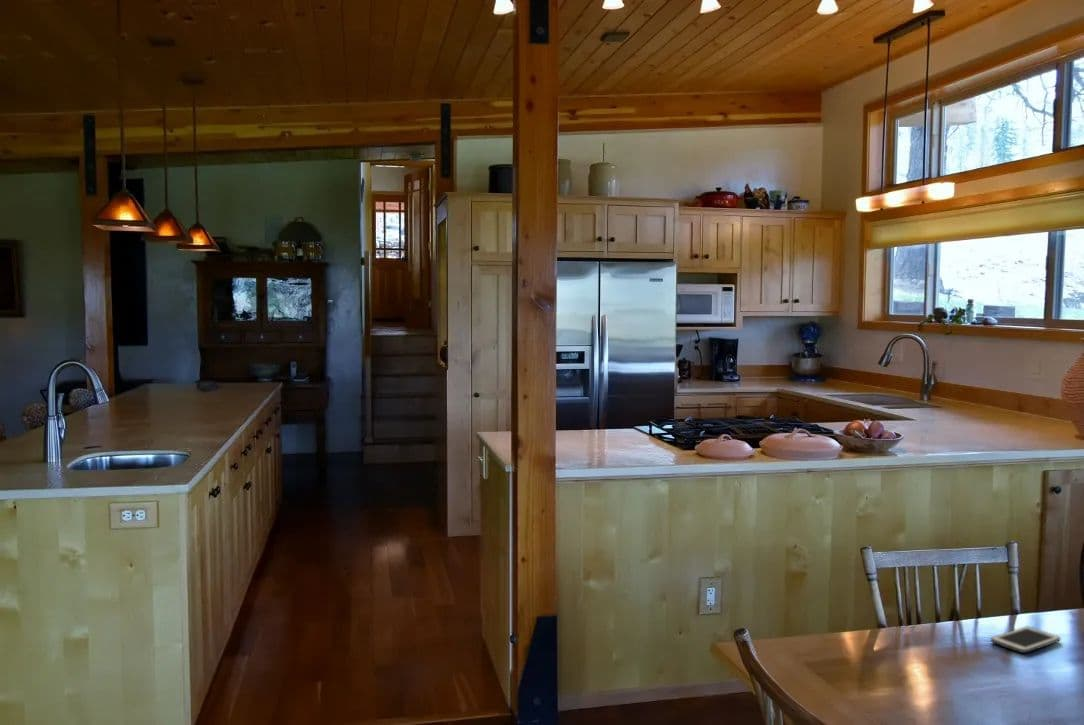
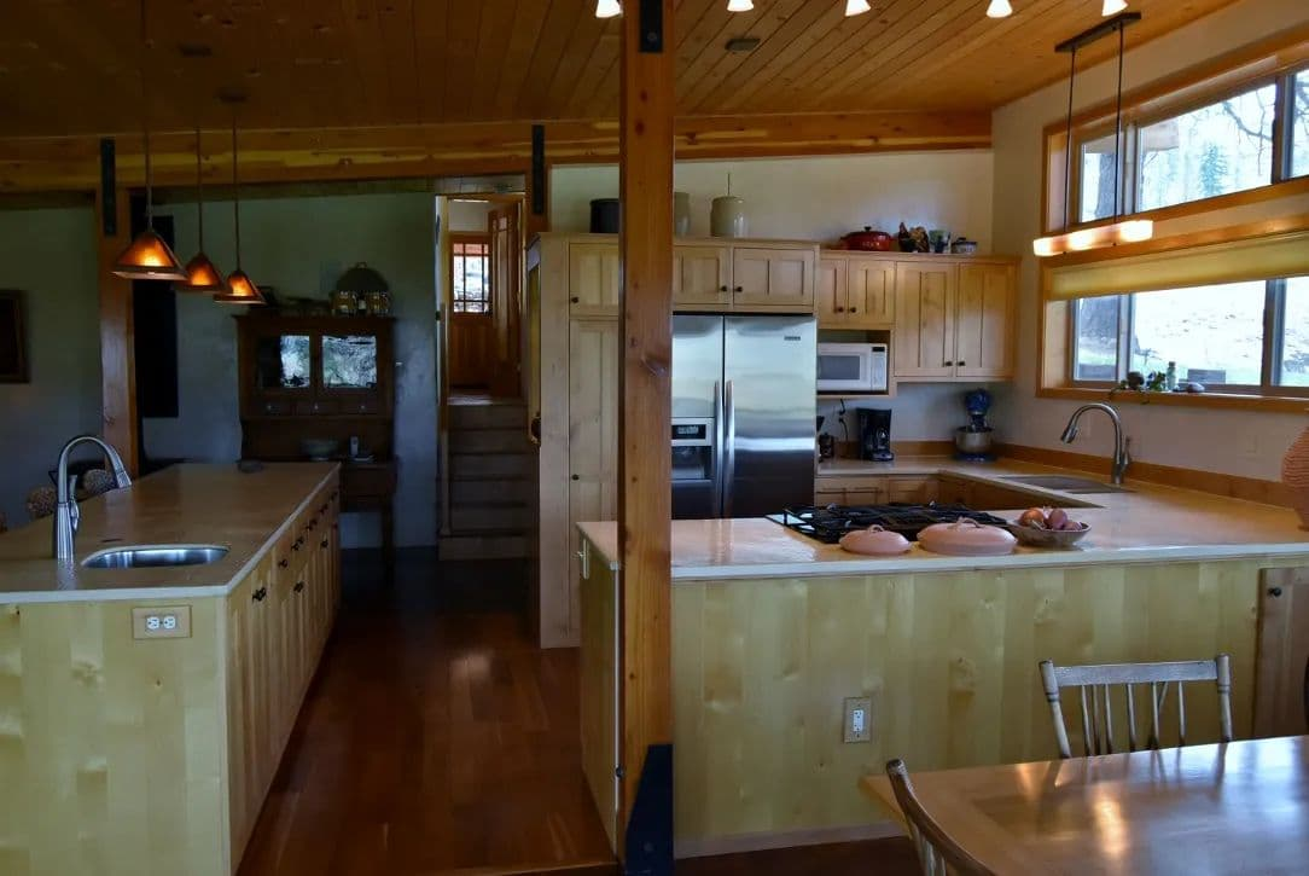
- cell phone (1025, 639)
